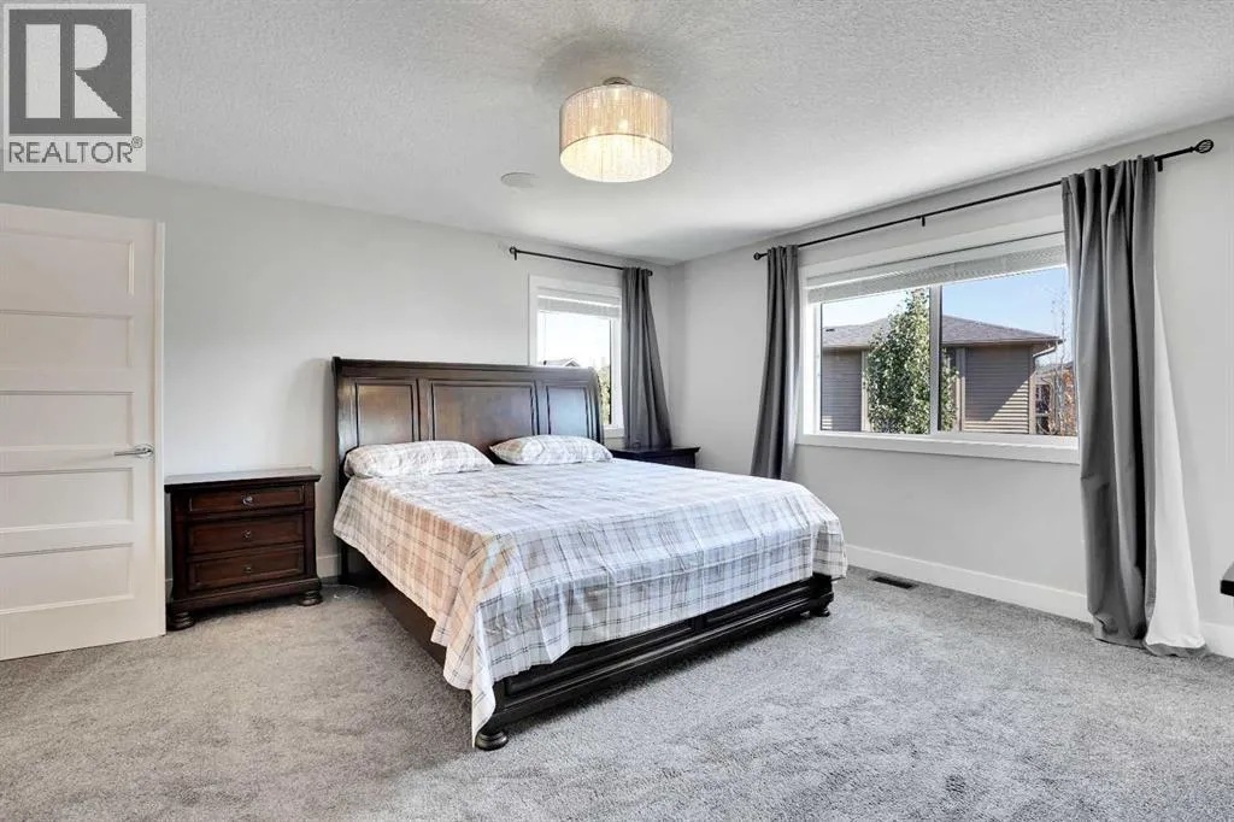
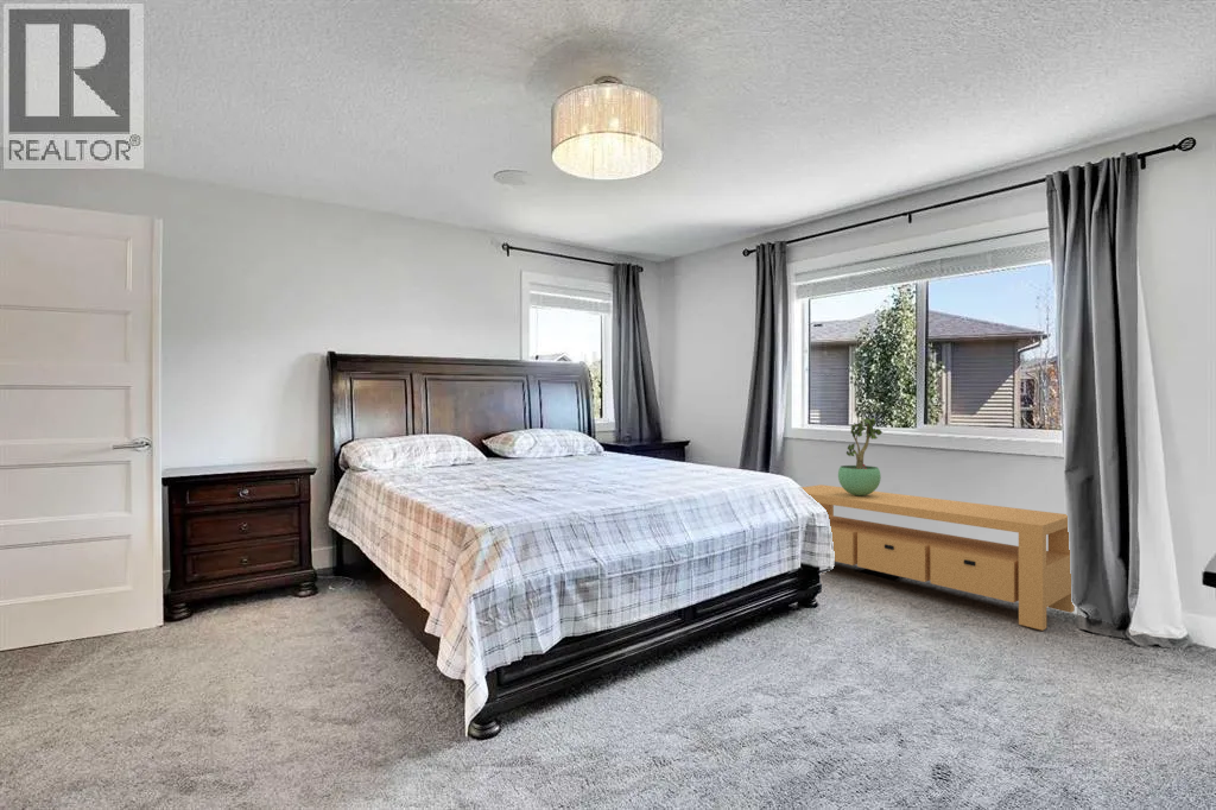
+ potted plant (860, 456)
+ storage bench (908, 542)
